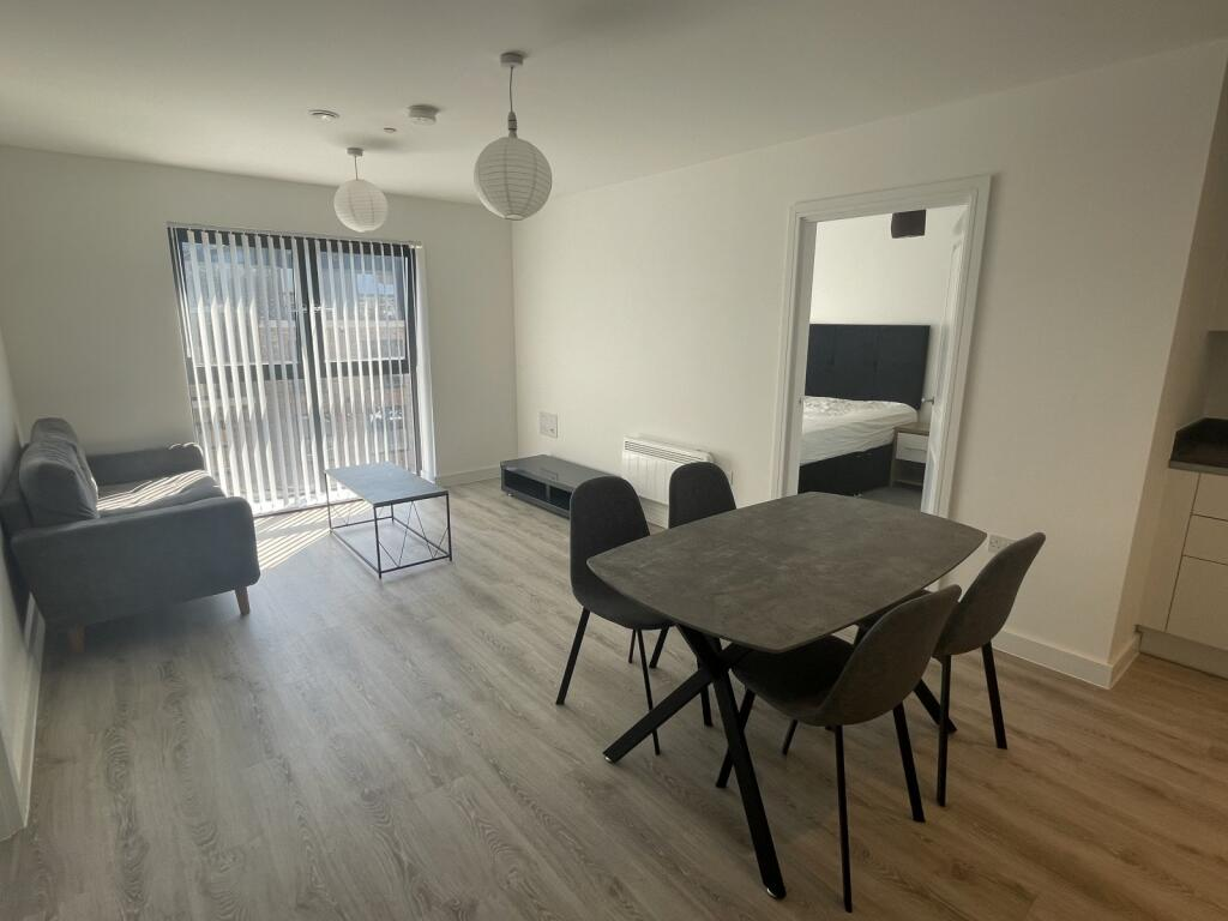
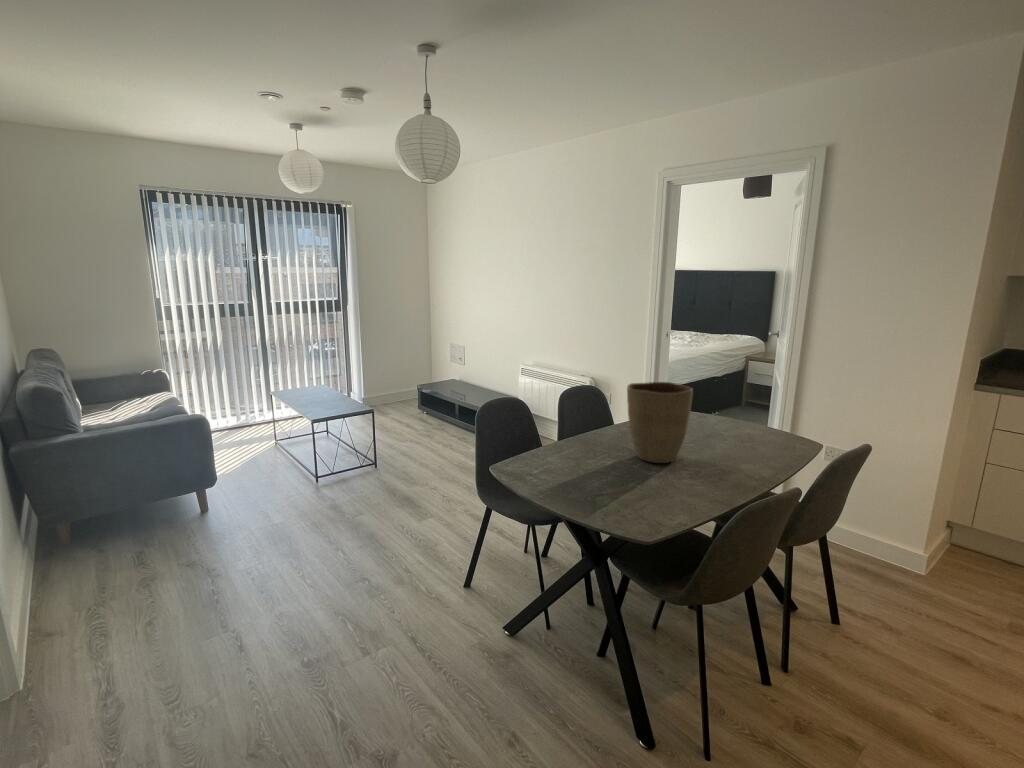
+ vase (657, 421)
